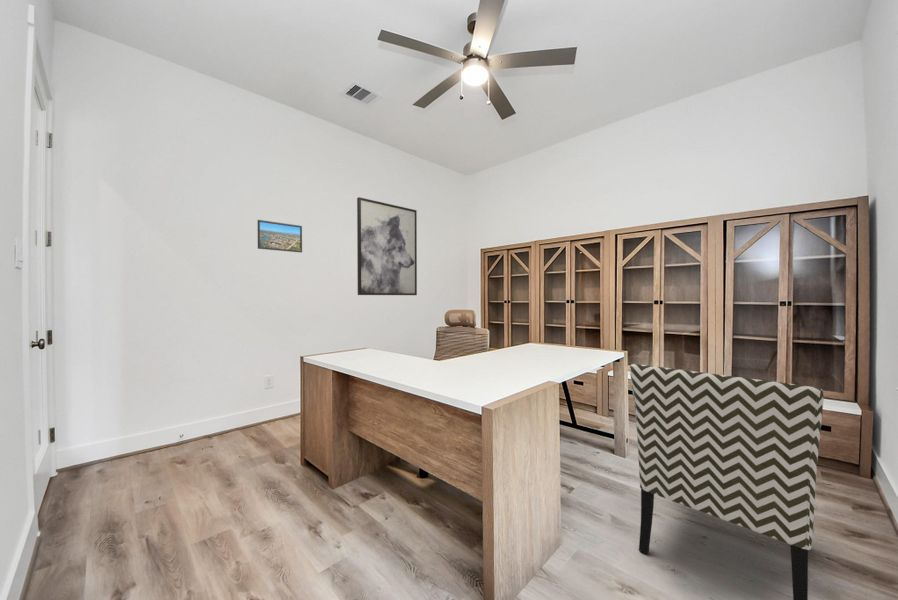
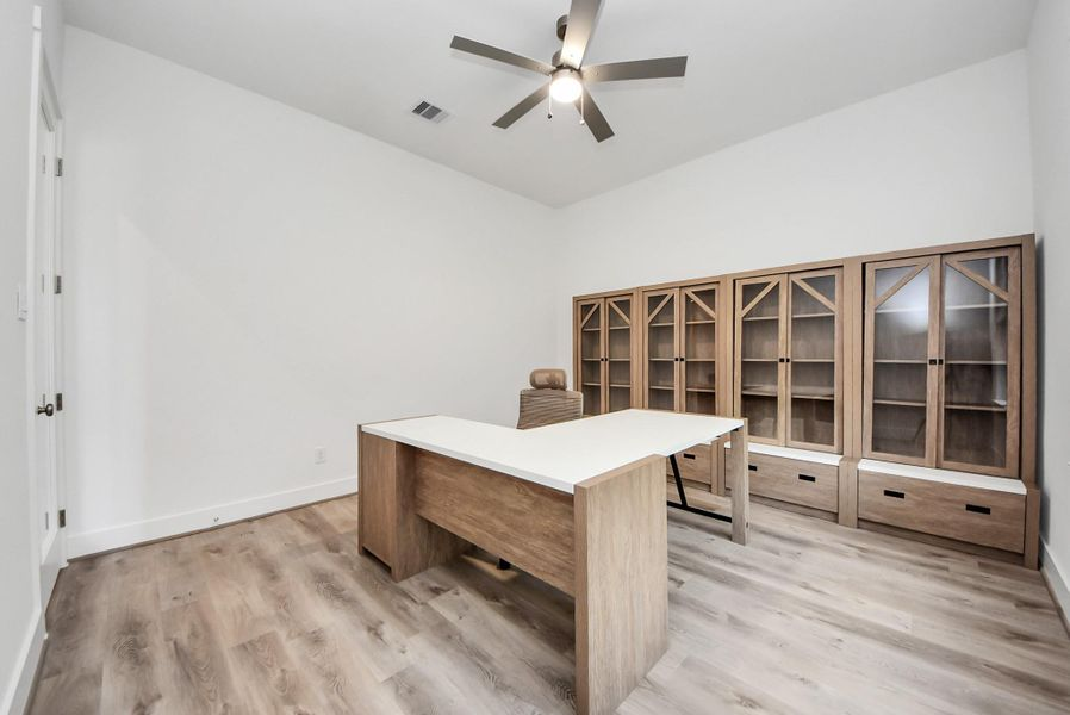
- wall art (389, 249)
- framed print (280, 236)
- chair (723, 456)
